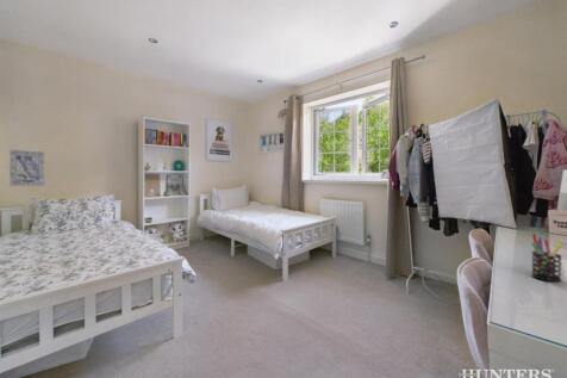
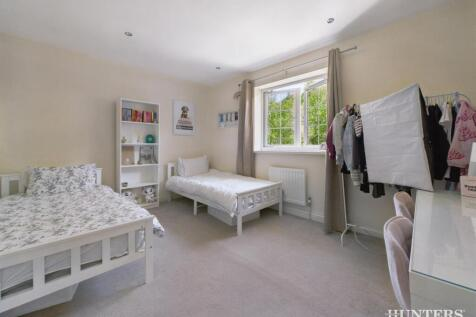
- wall art (27, 168)
- pen holder (542, 256)
